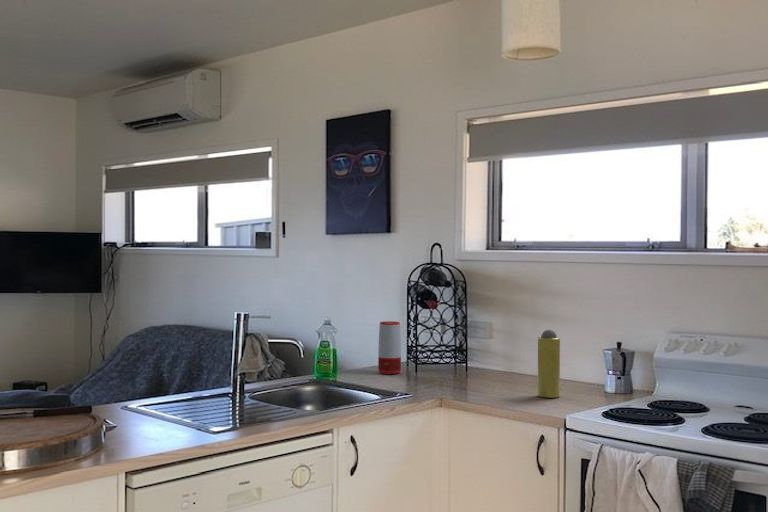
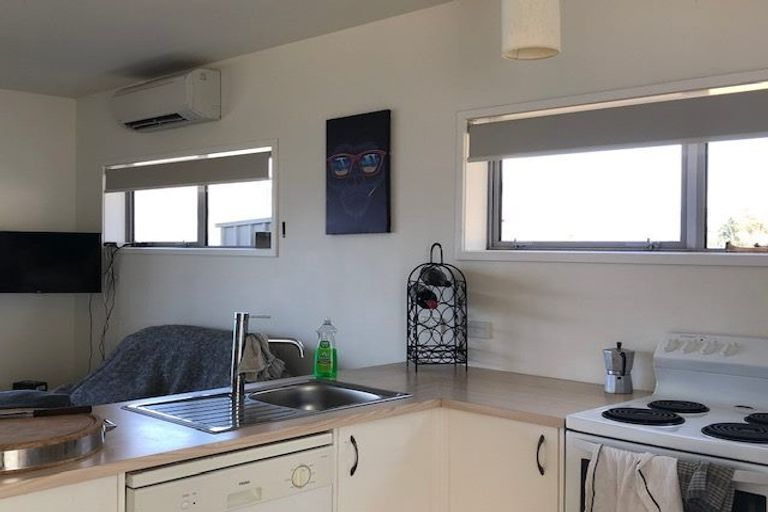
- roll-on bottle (548, 362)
- speaker (389, 347)
